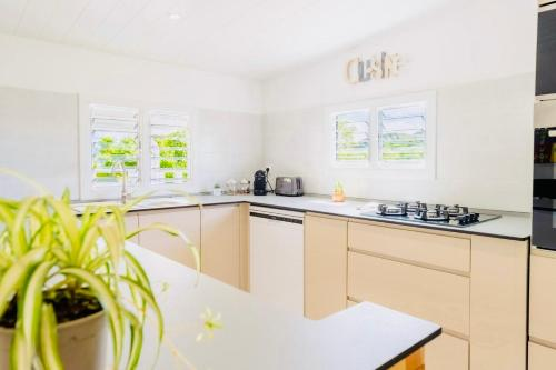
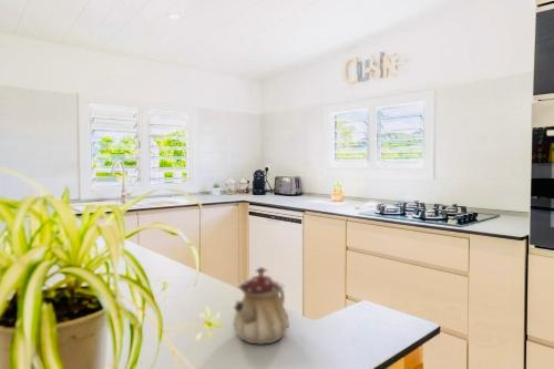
+ teapot (263, 299)
